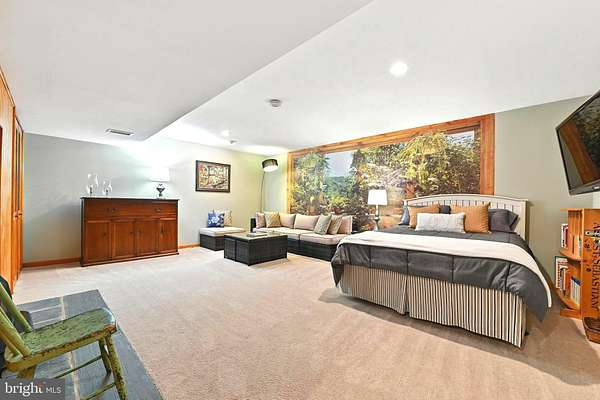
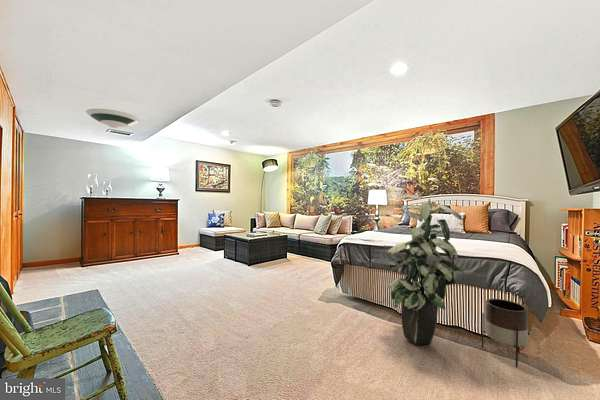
+ indoor plant (419, 266)
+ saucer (114, 121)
+ planter (504, 329)
